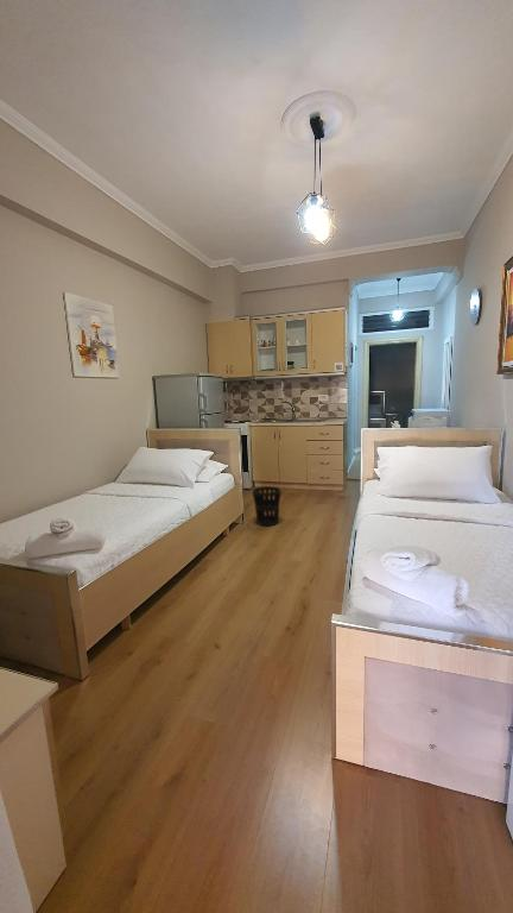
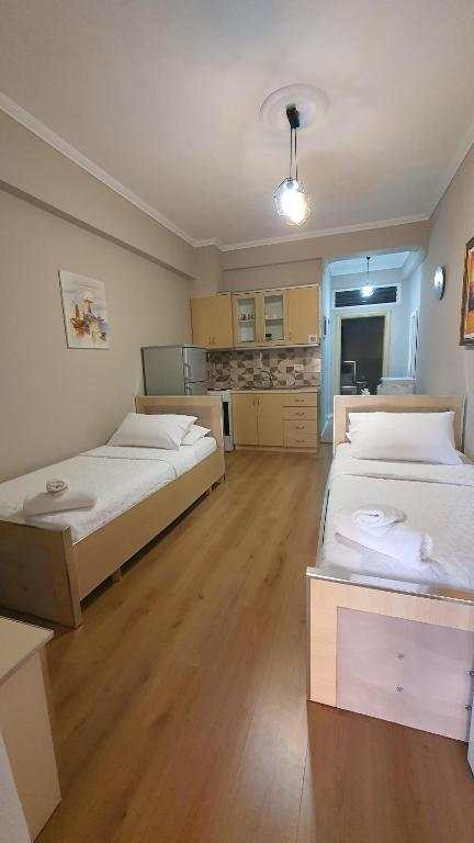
- wastebasket (267, 505)
